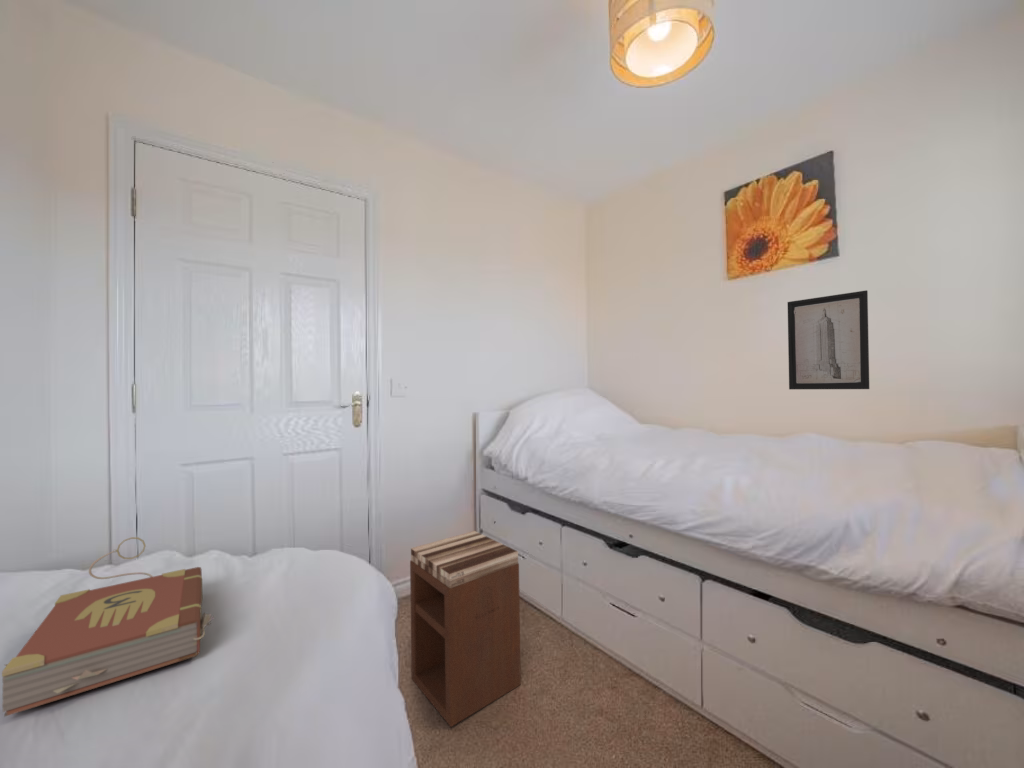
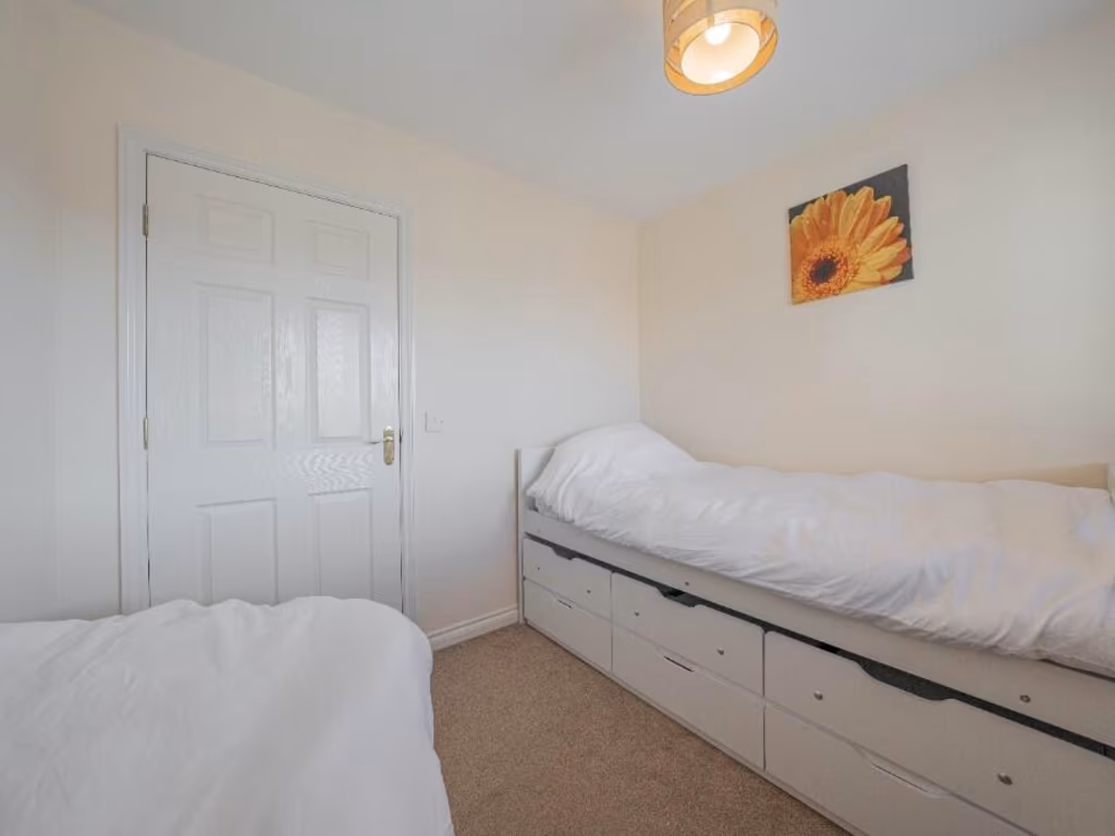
- nightstand (464, 615)
- book (127, 600)
- wall art (826, 342)
